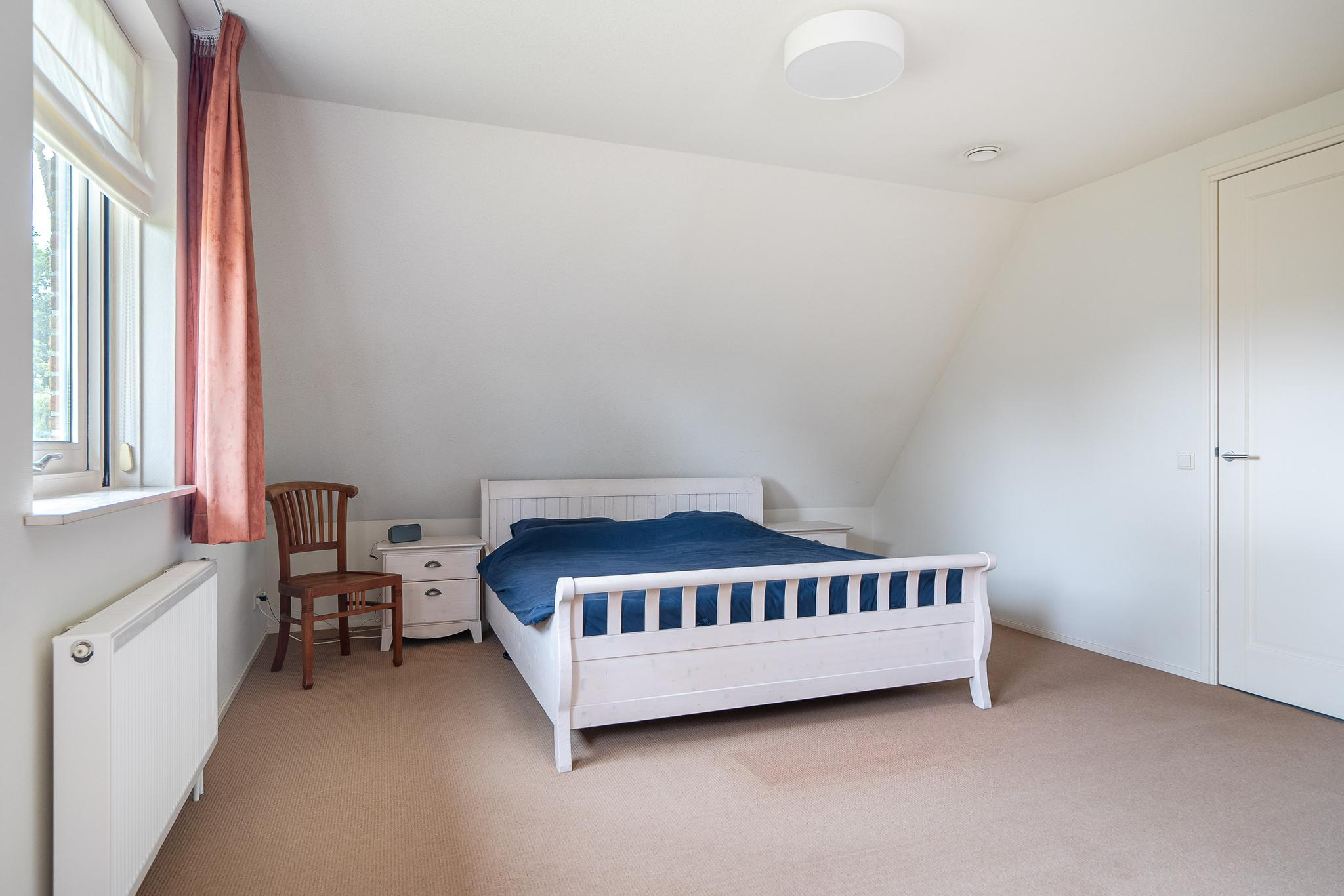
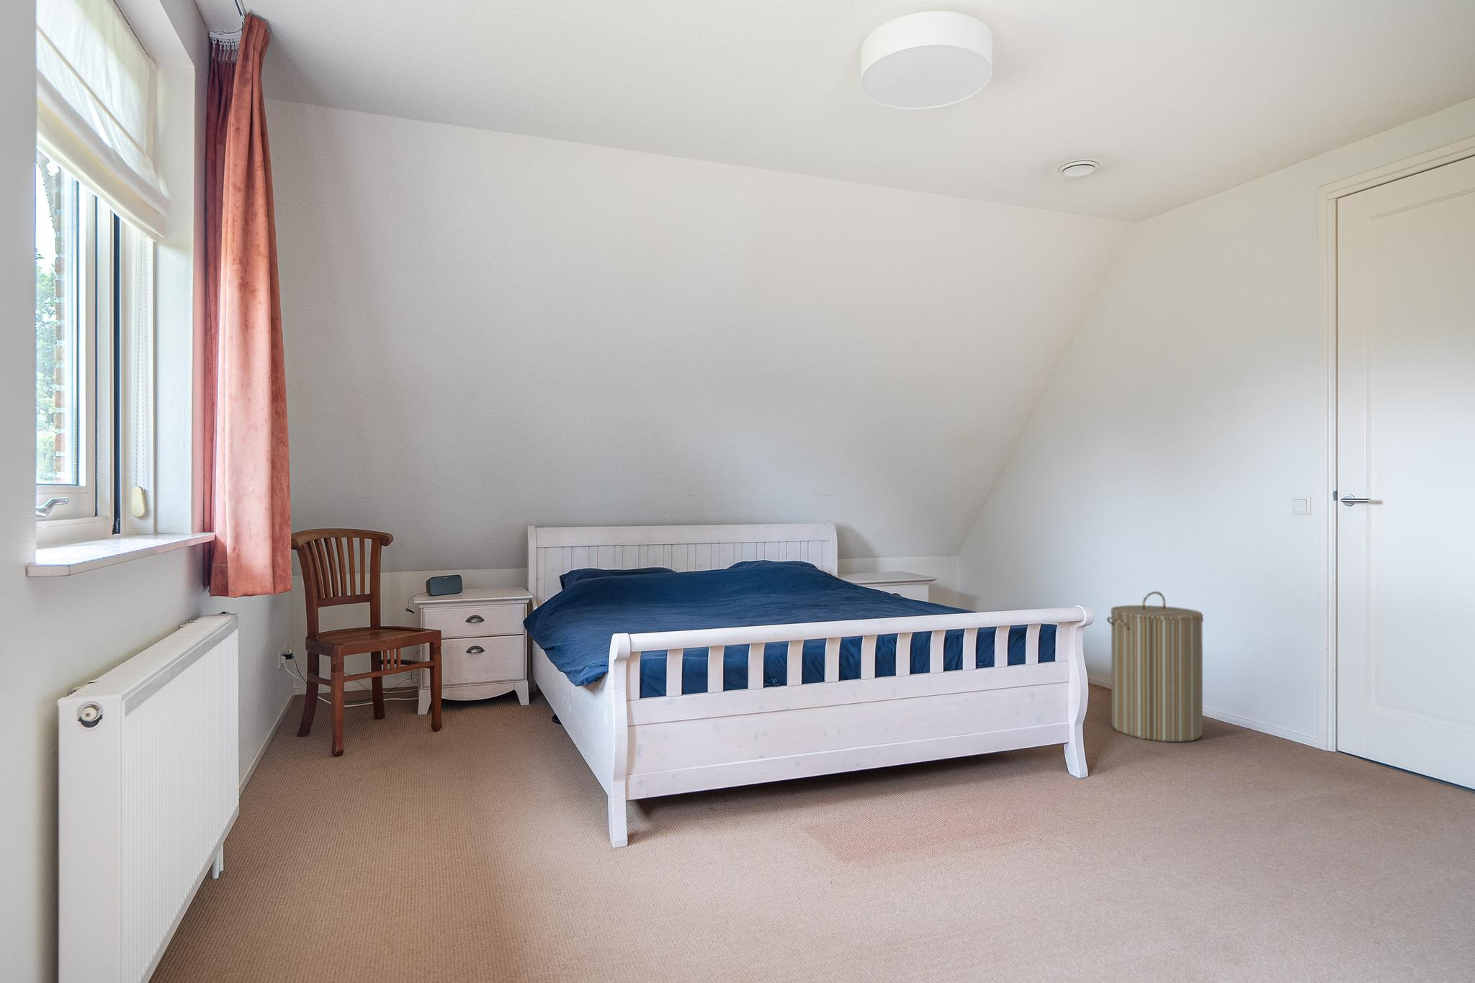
+ laundry hamper (1156, 660)
